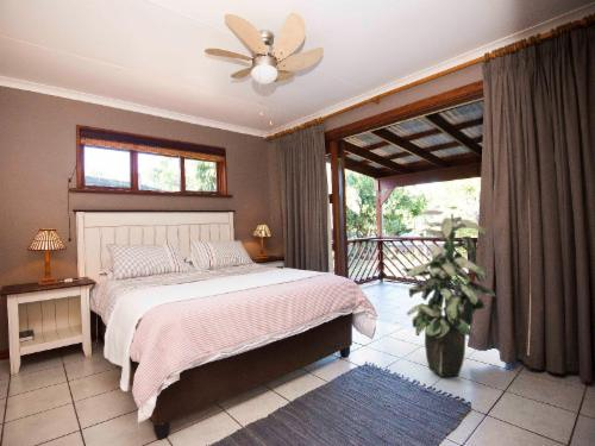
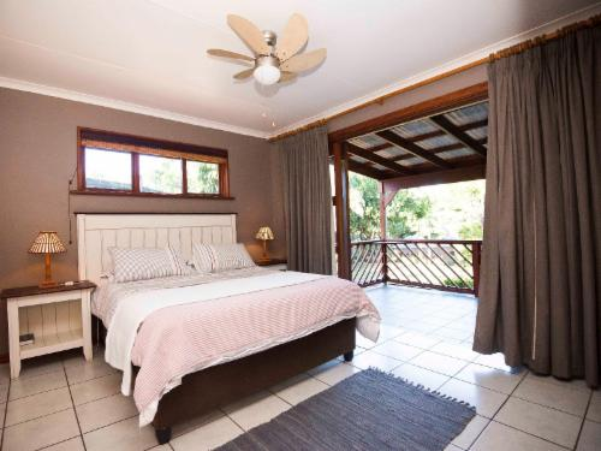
- indoor plant (443, 289)
